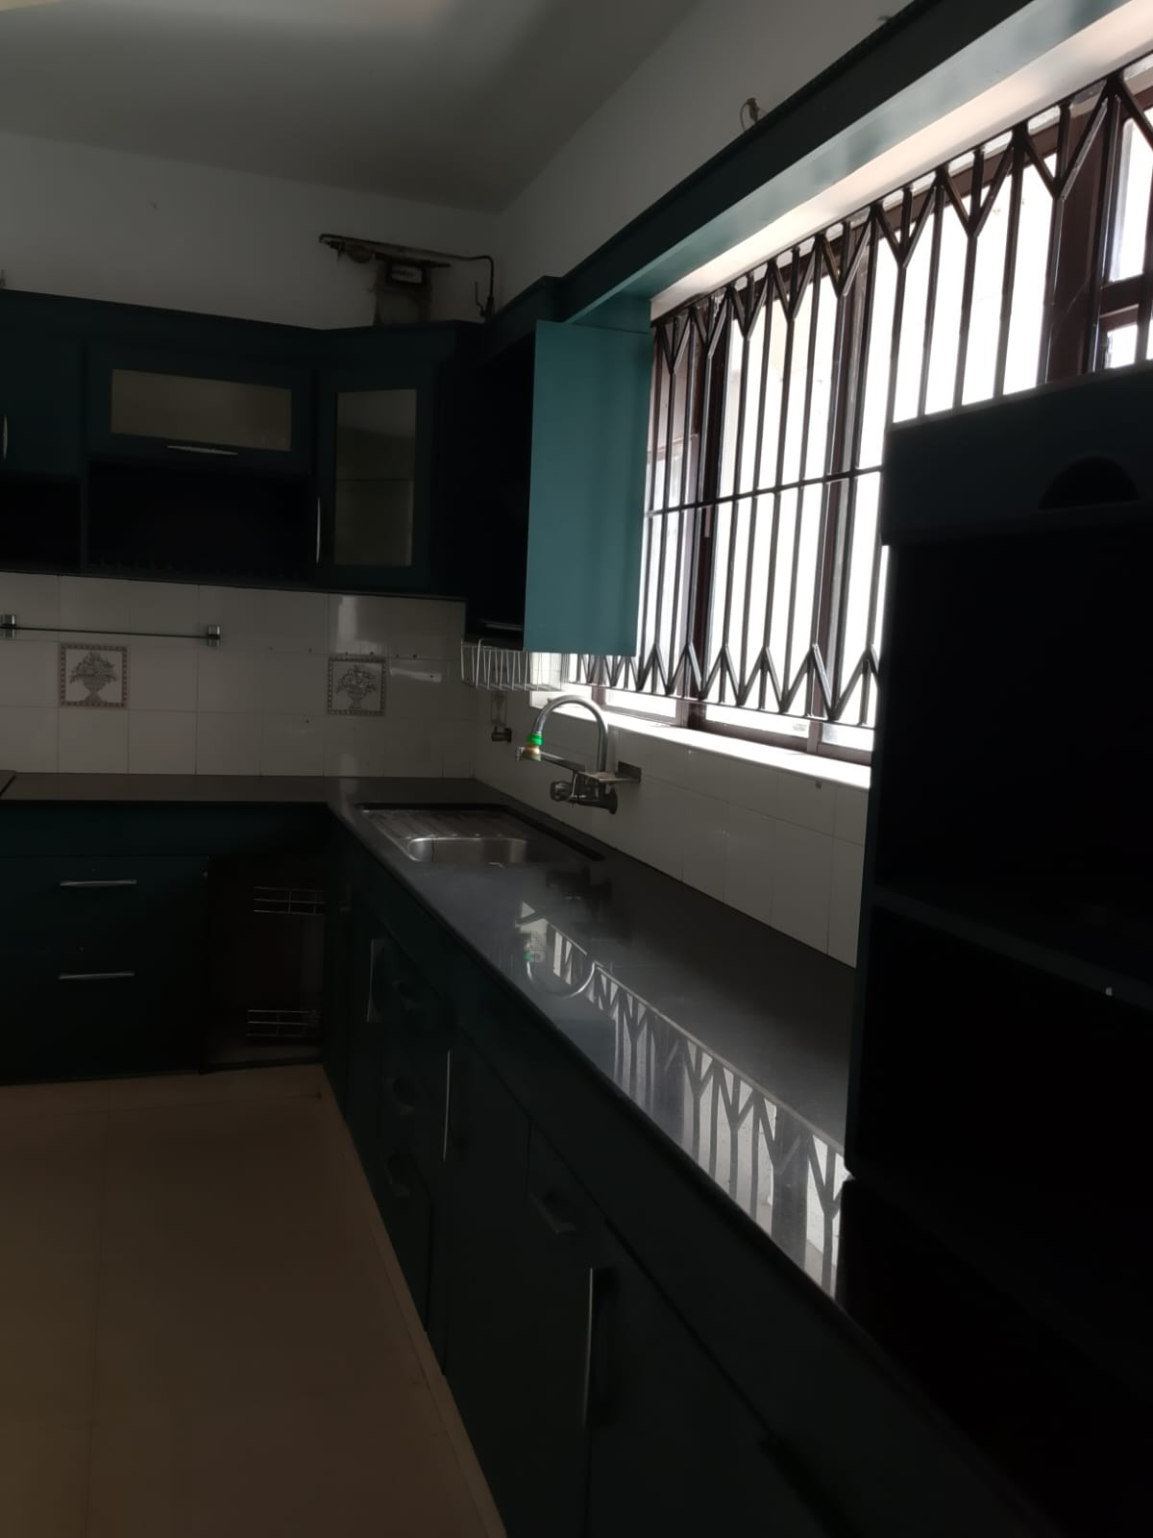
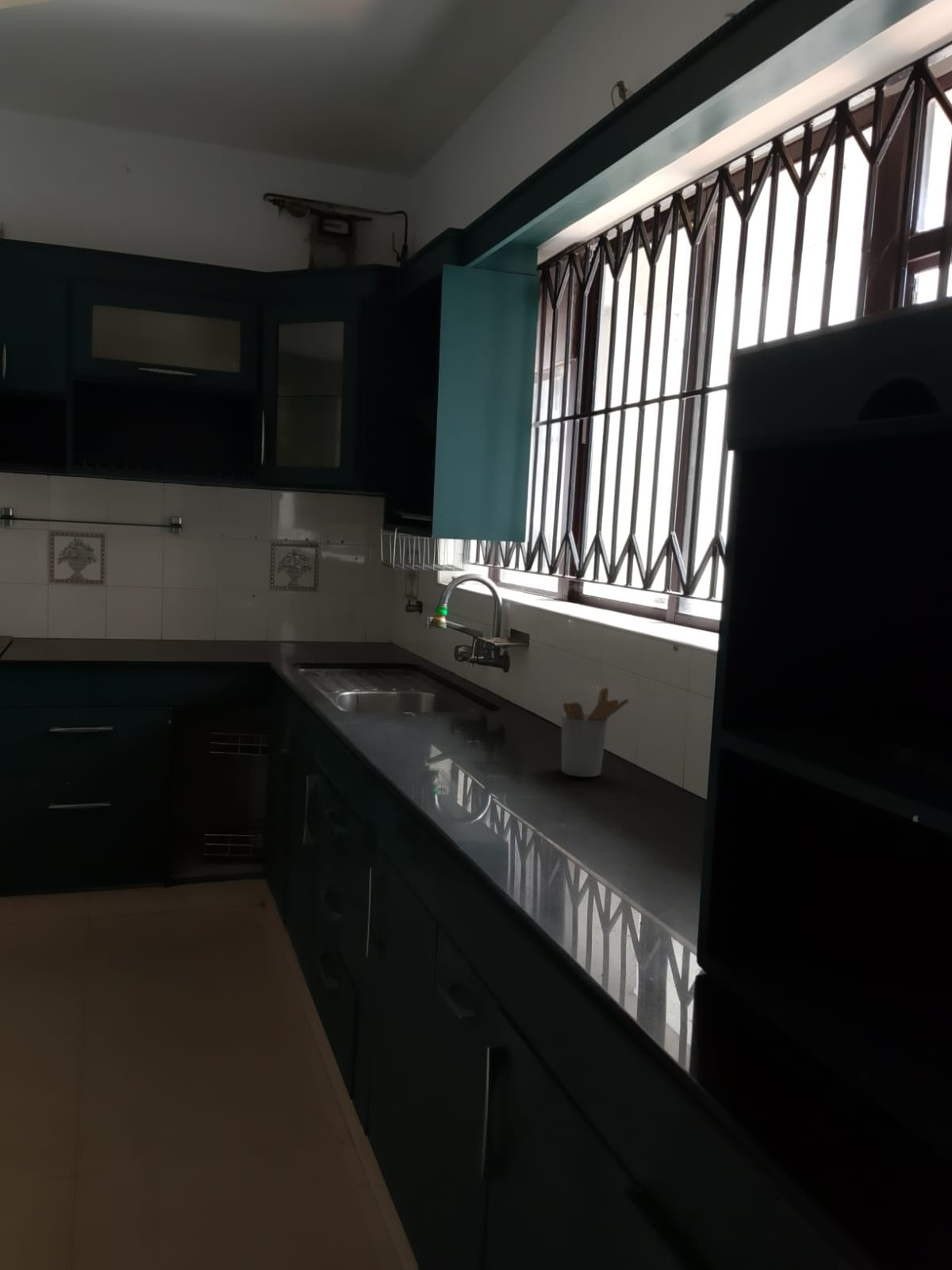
+ utensil holder (592, 733)
